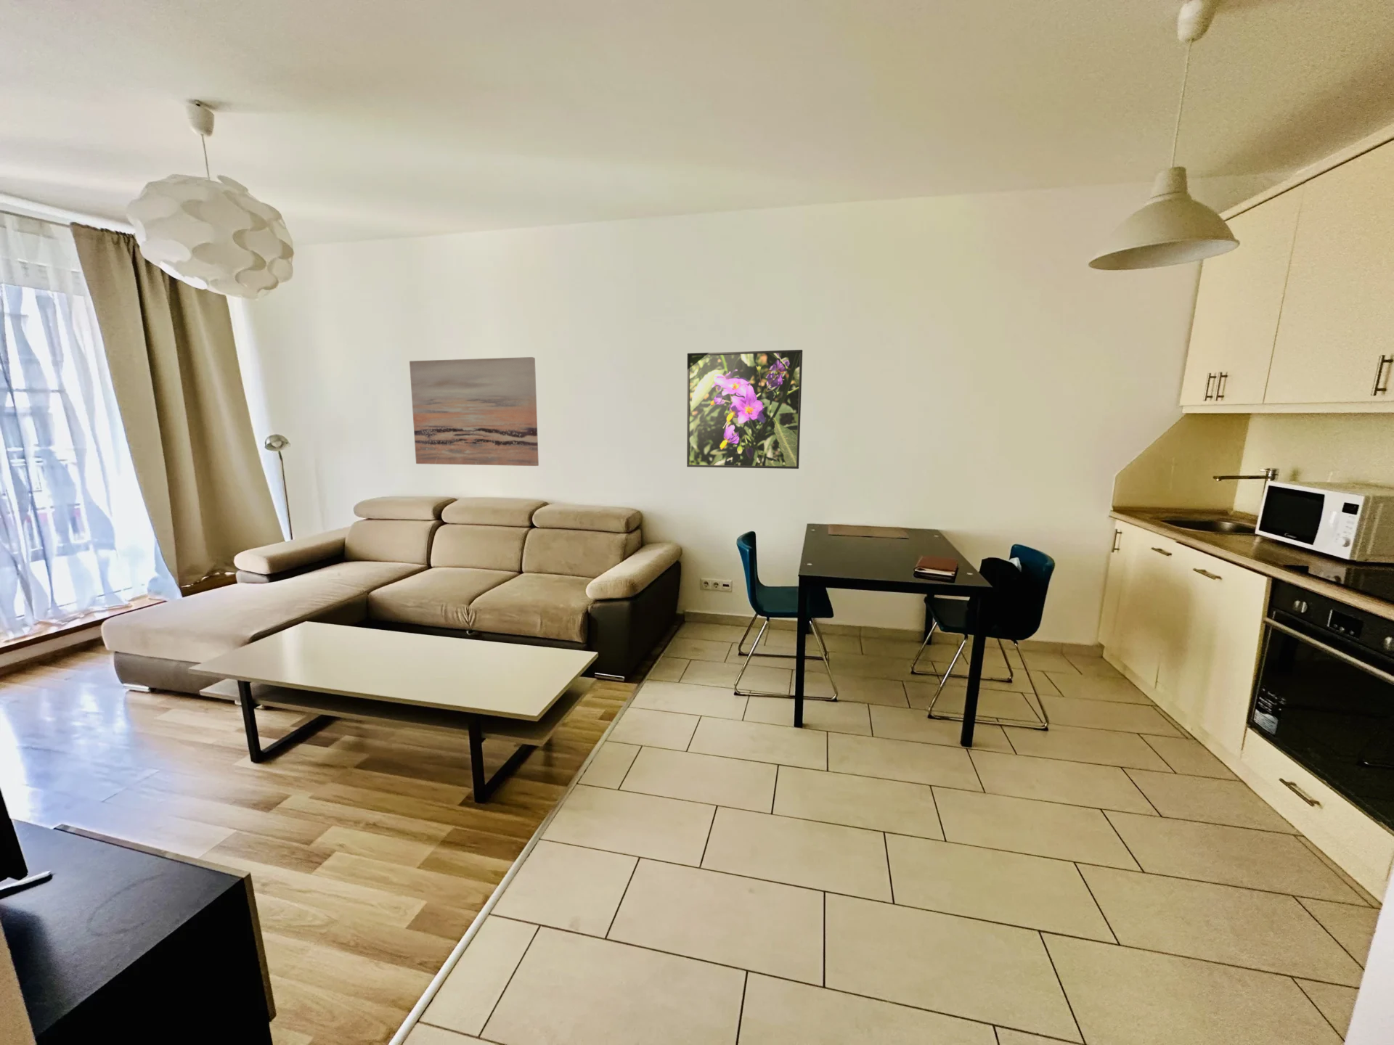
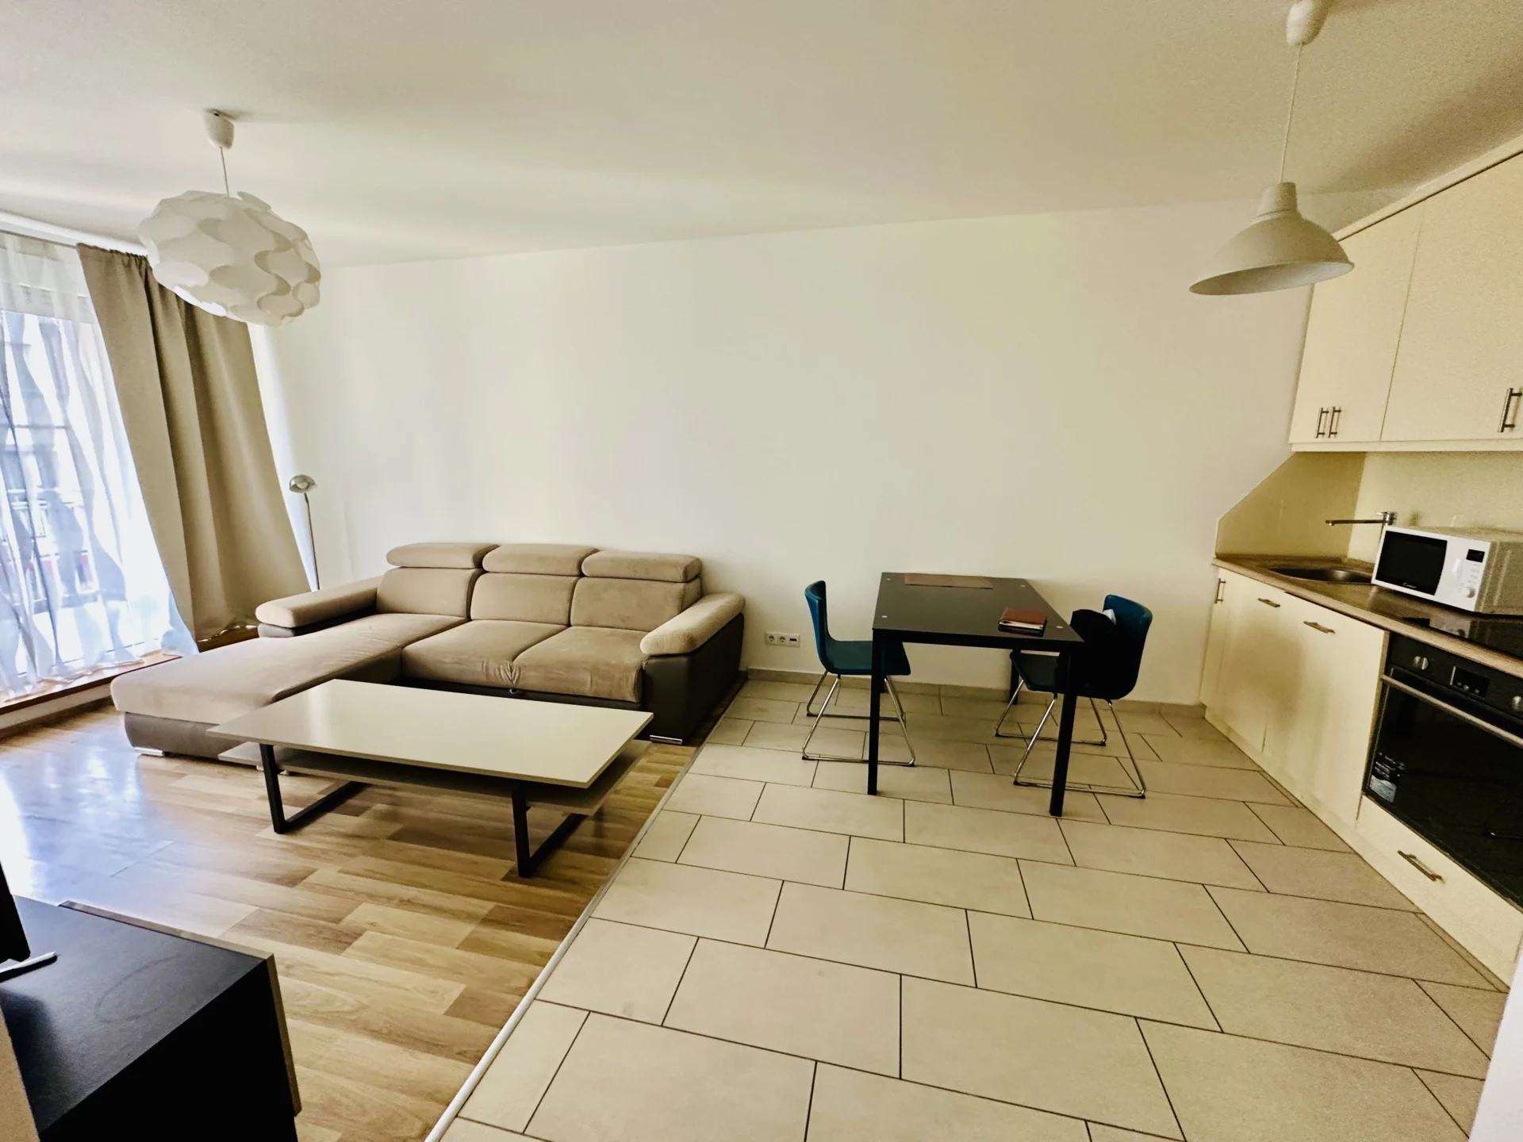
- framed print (742, 411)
- wall art (473, 413)
